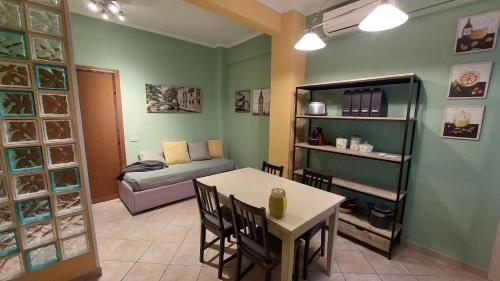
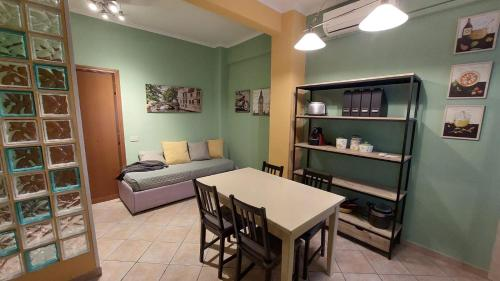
- jar (277, 202)
